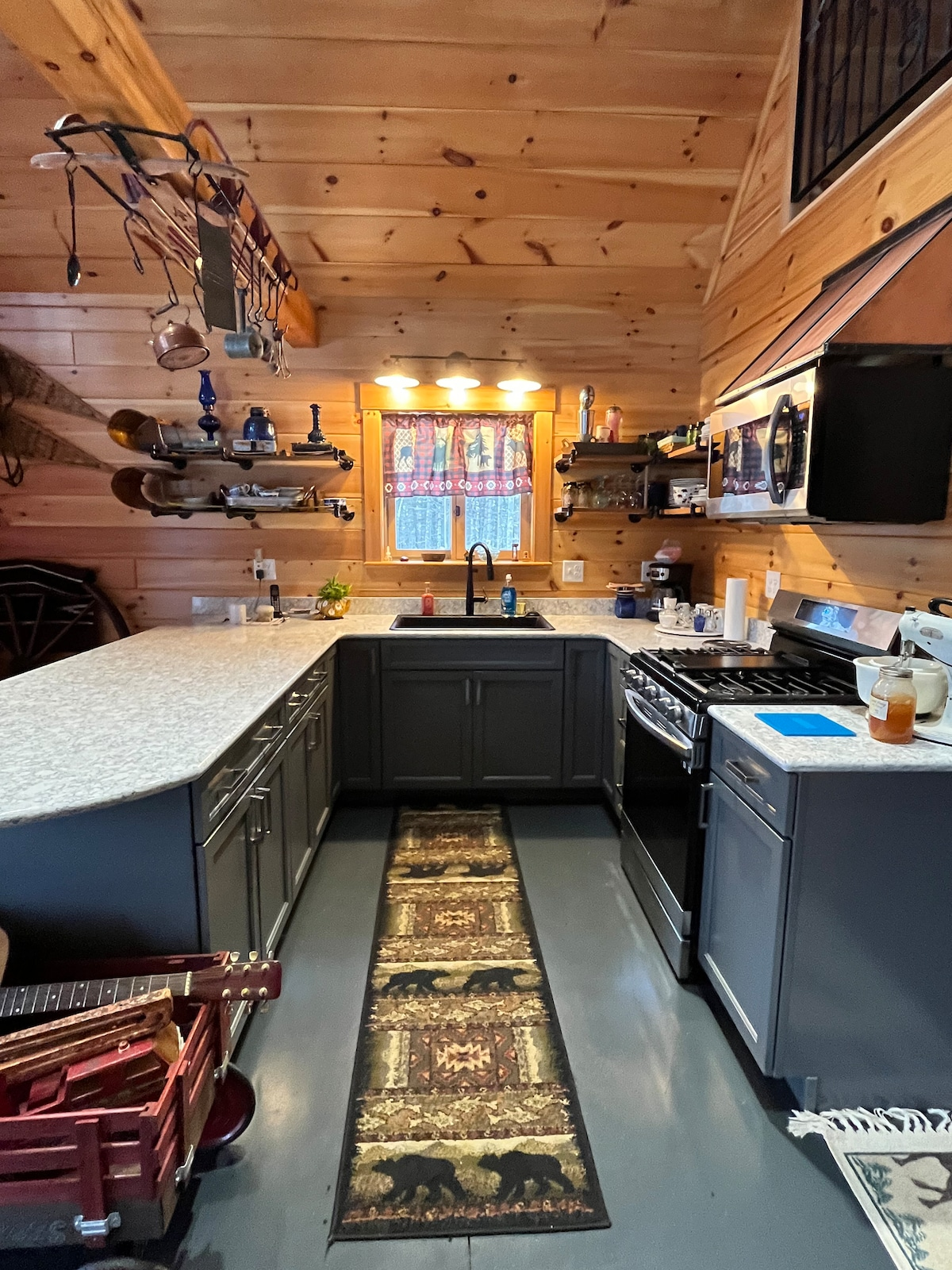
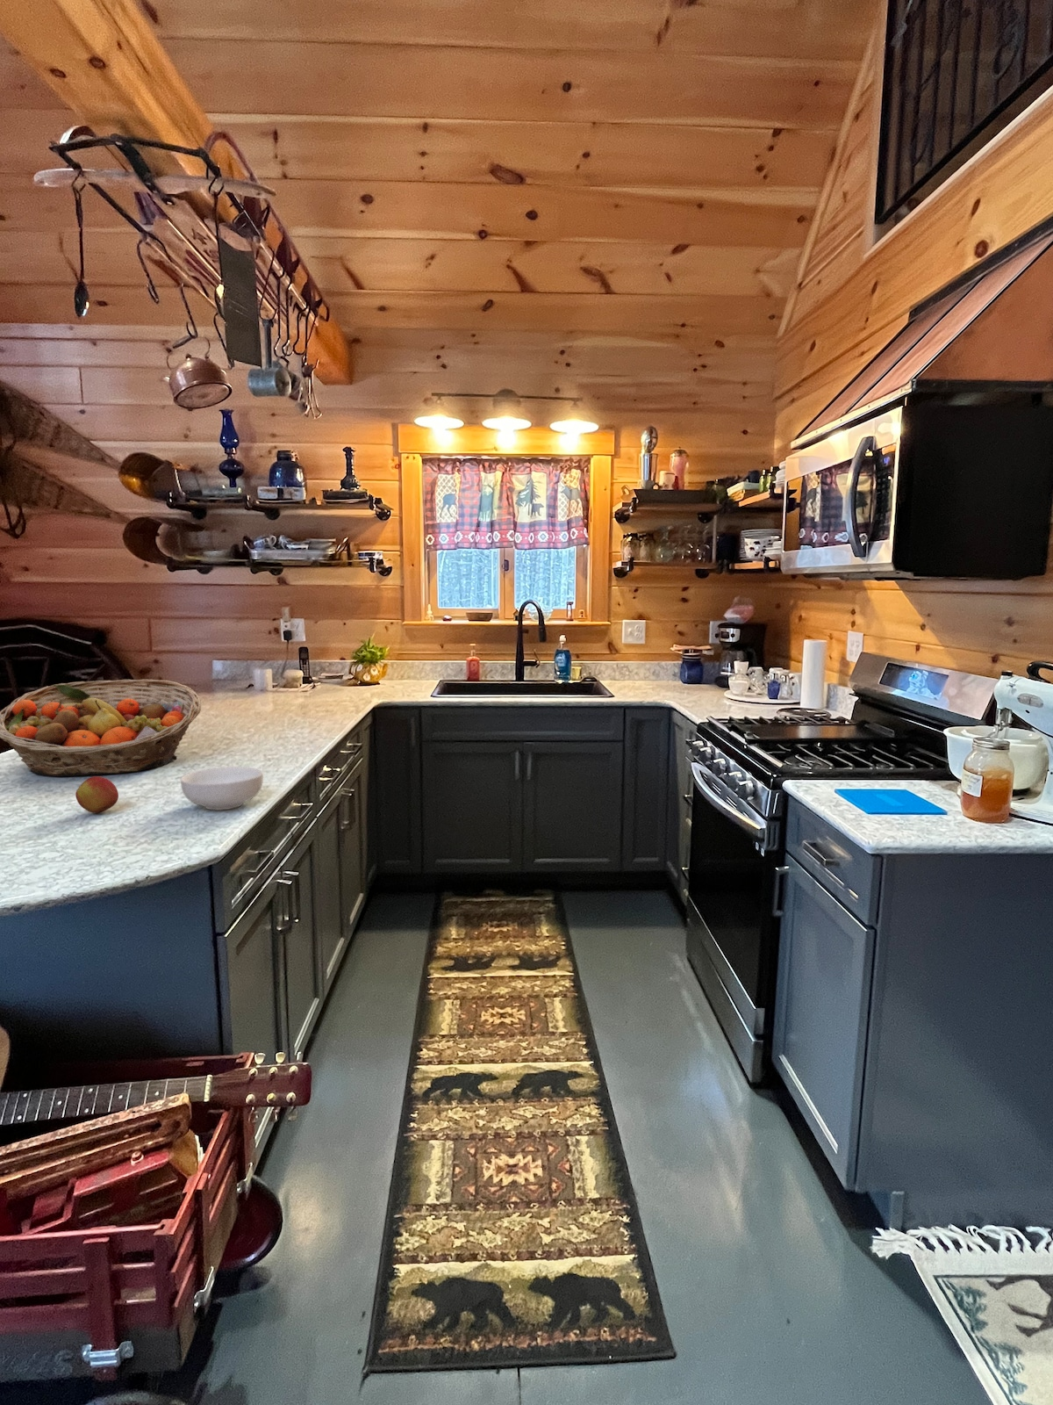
+ apple (96, 794)
+ cereal bowl (223, 790)
+ fruit basket (104, 725)
